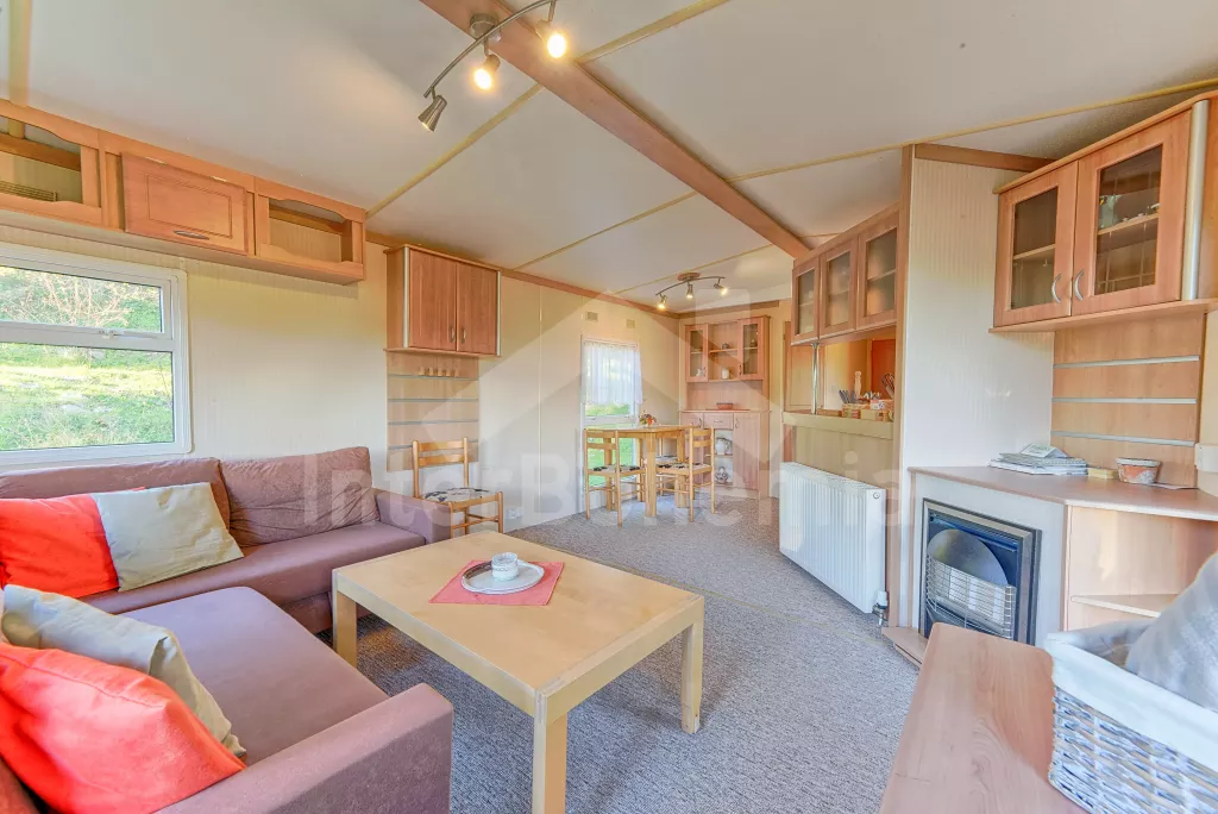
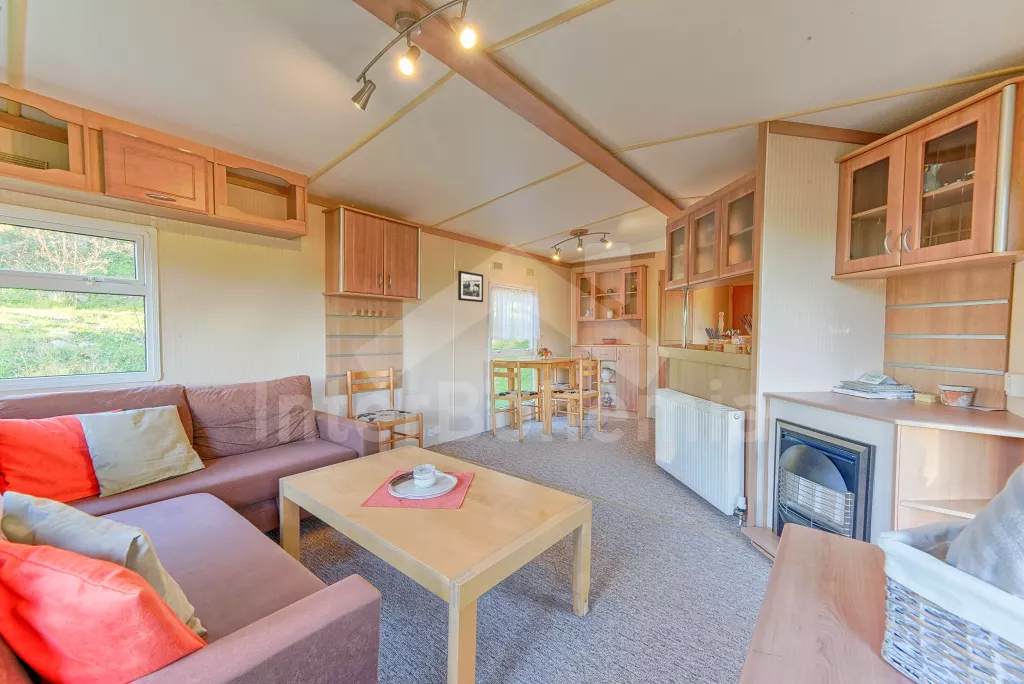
+ picture frame (471, 287)
